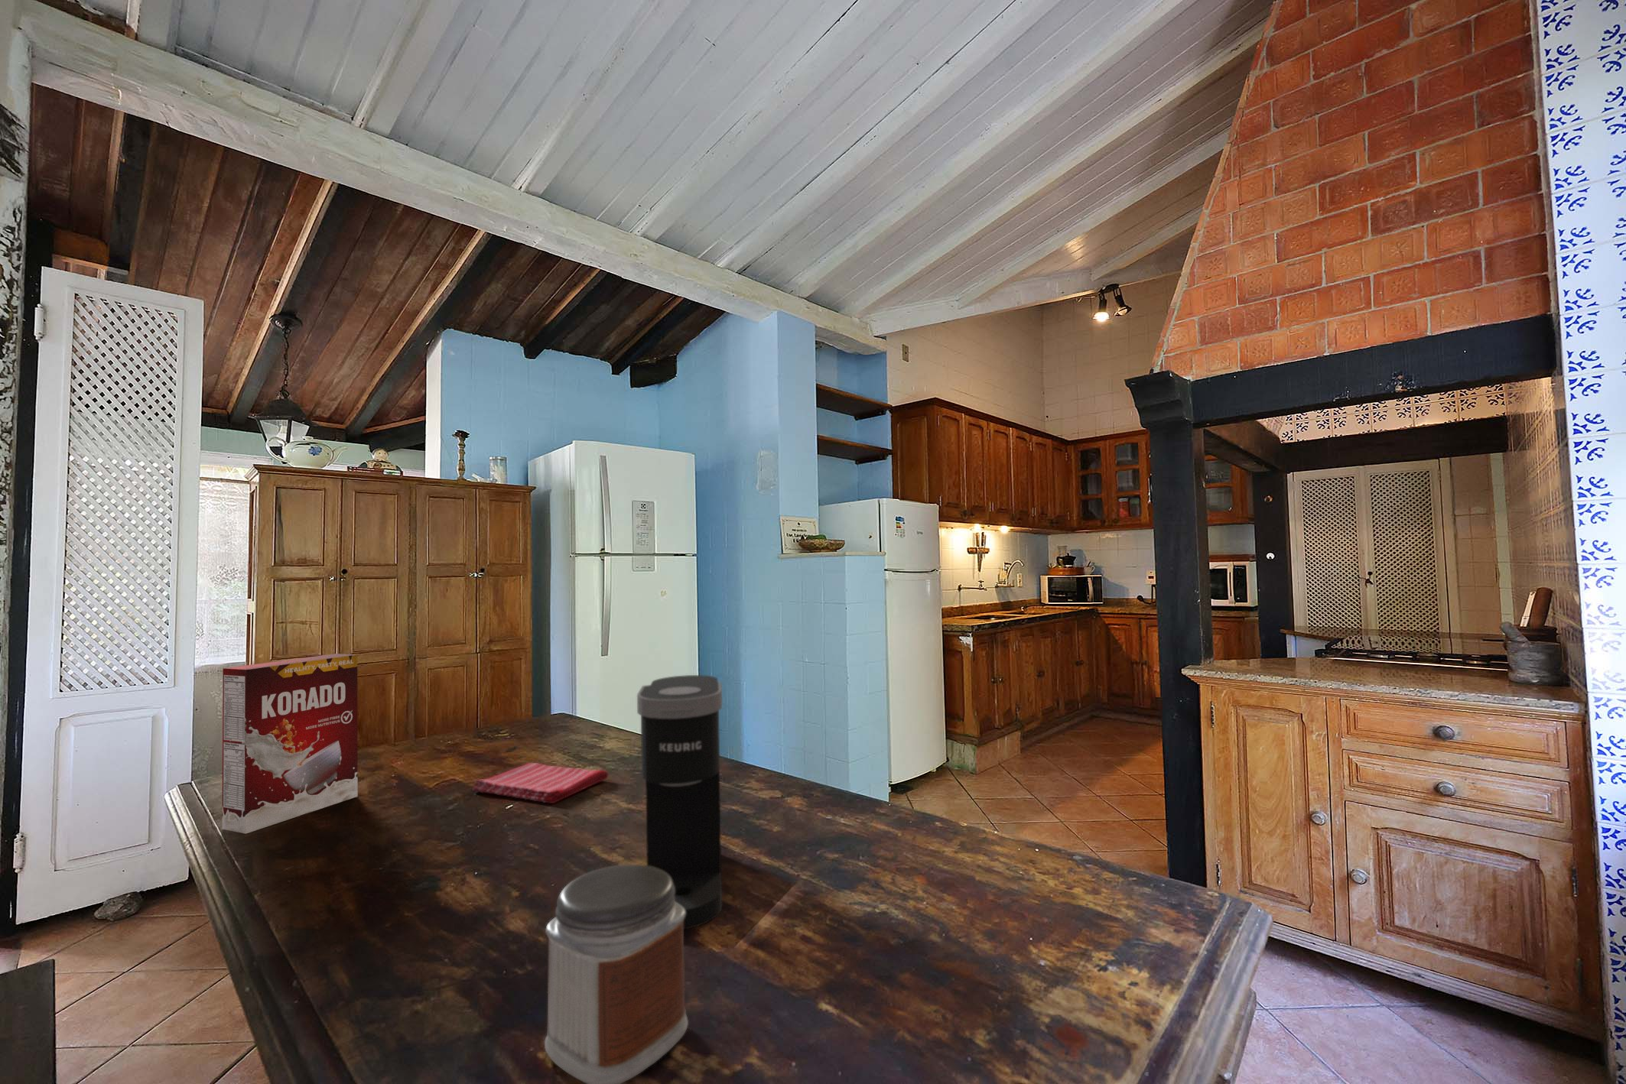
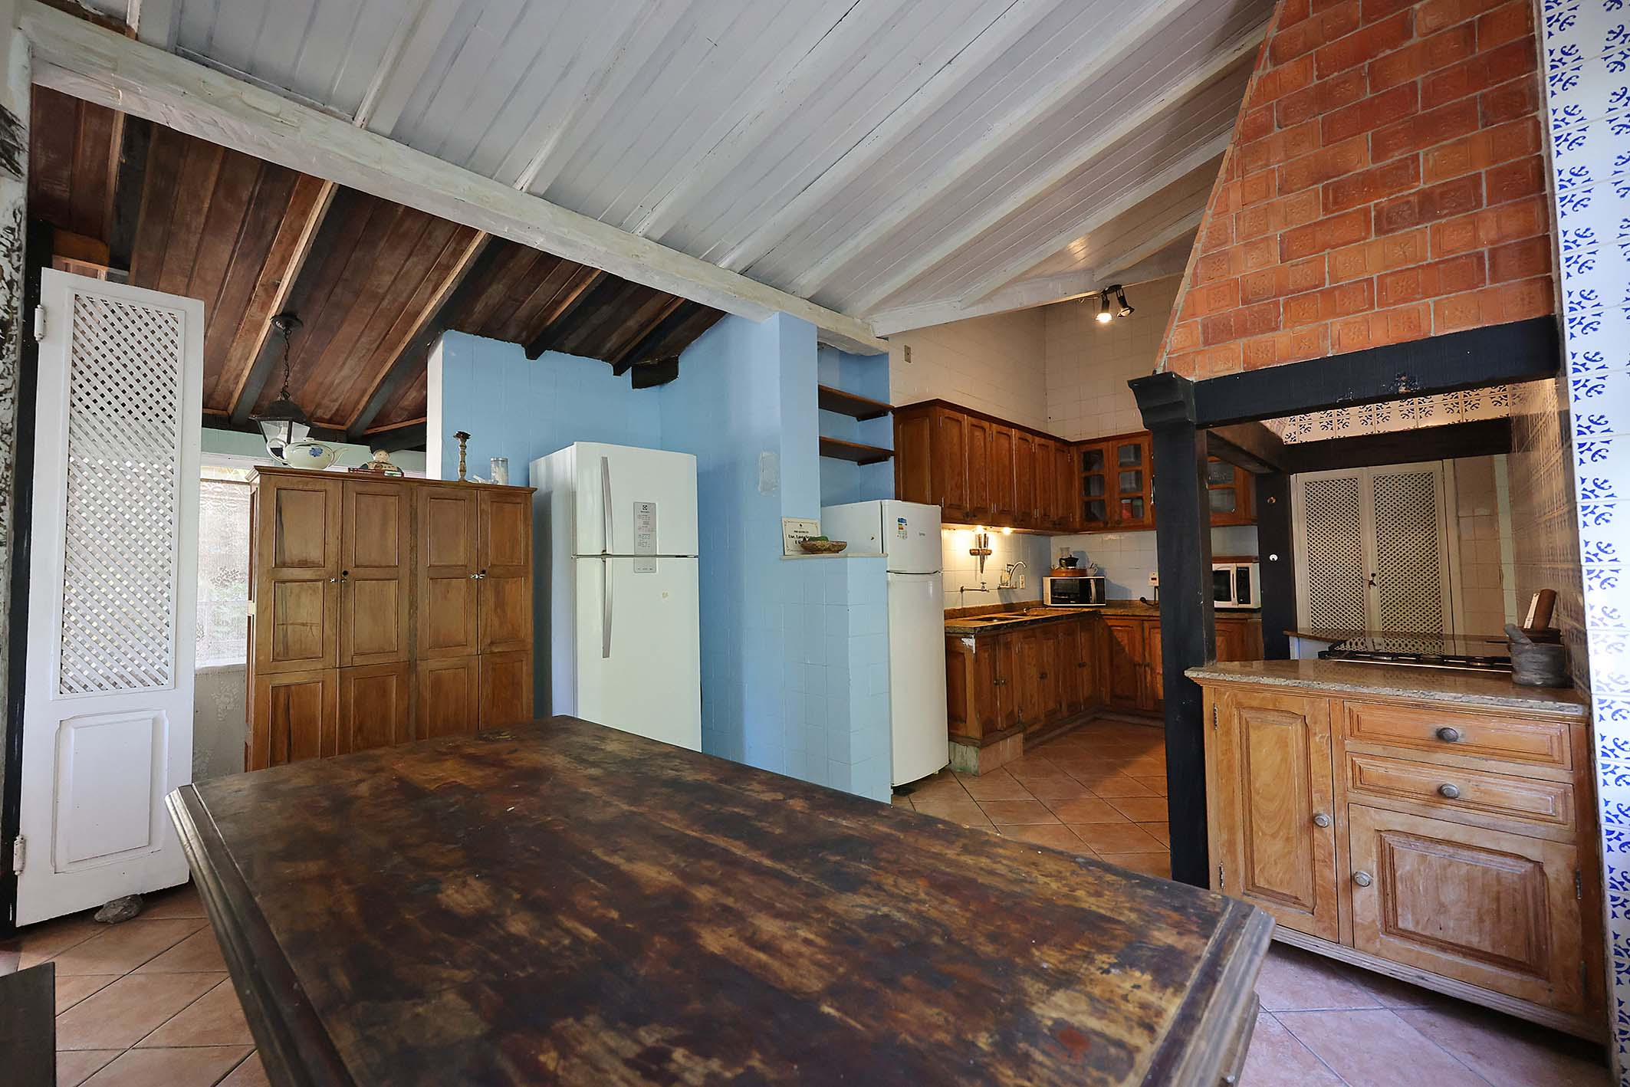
- cereal box (294, 736)
- dish towel (542, 779)
- jar (617, 961)
- coffee maker (684, 783)
